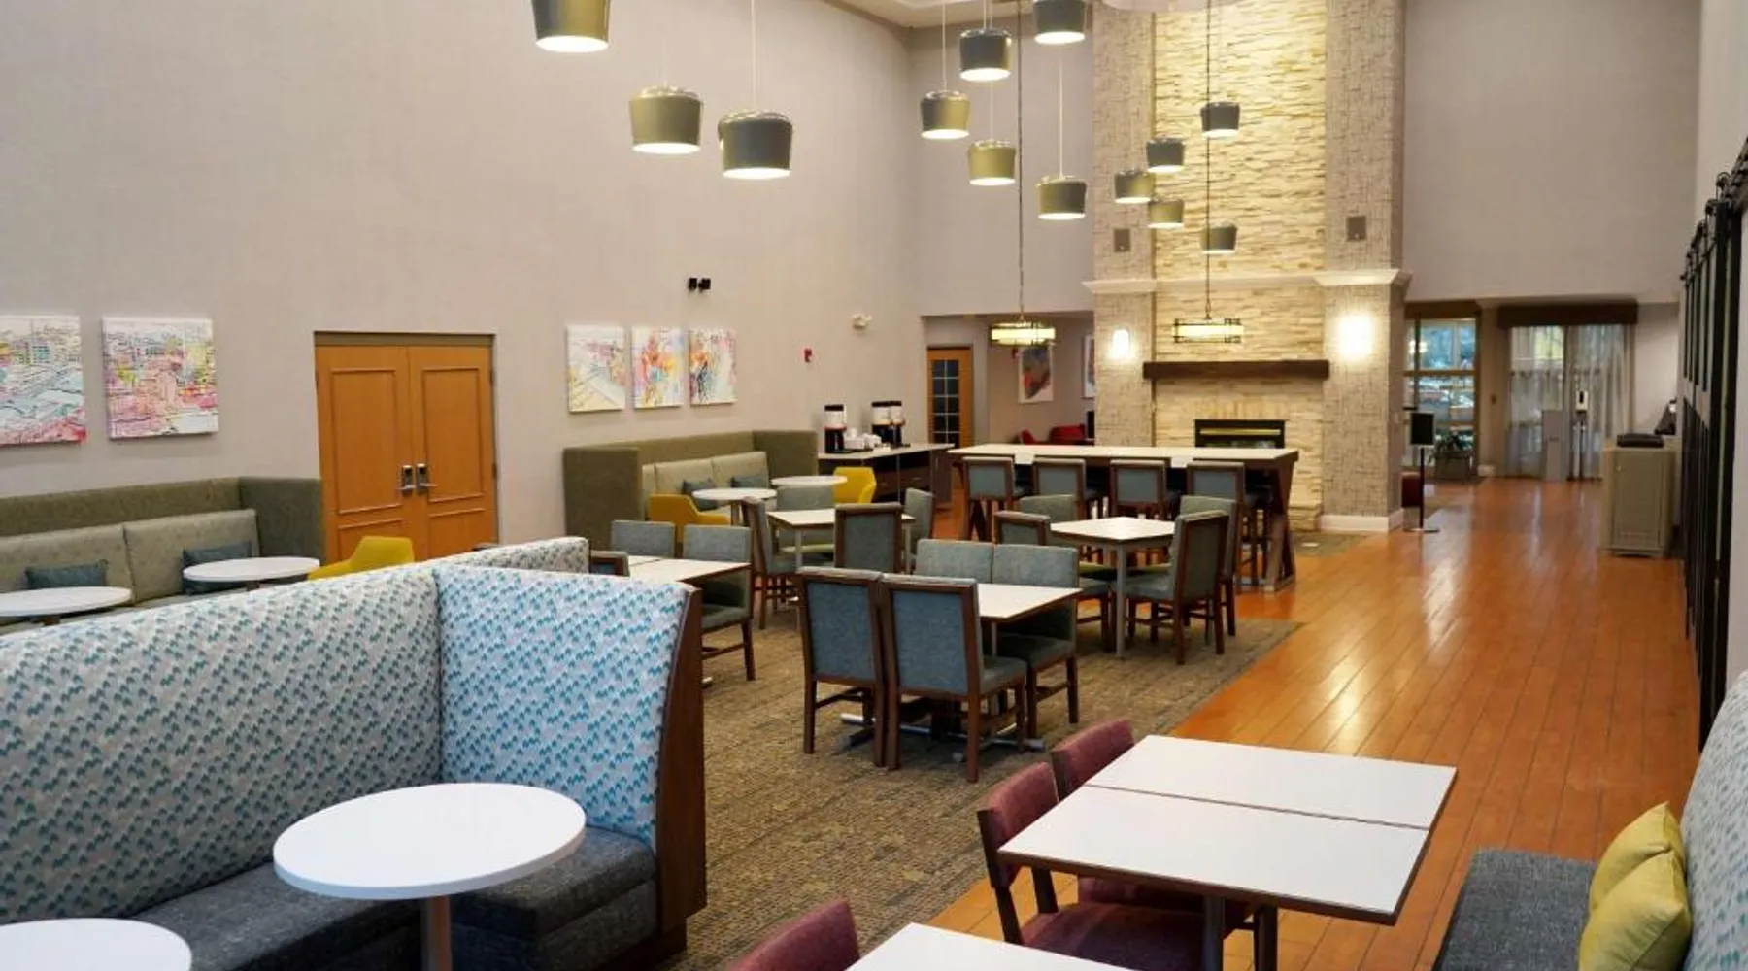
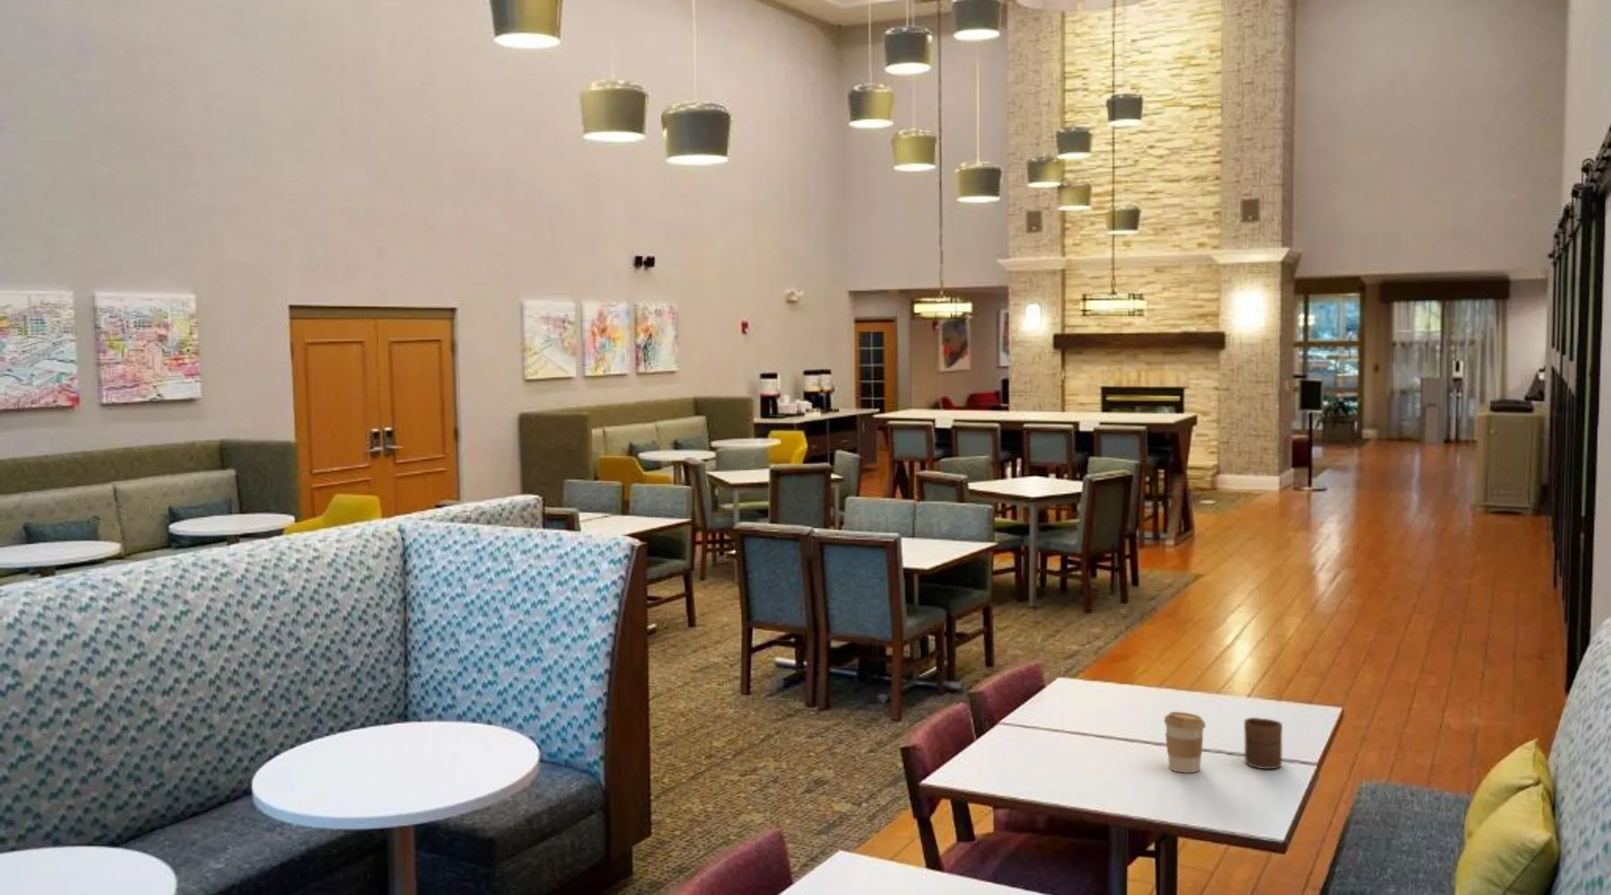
+ coffee cup (1185, 741)
+ cup (1262, 742)
